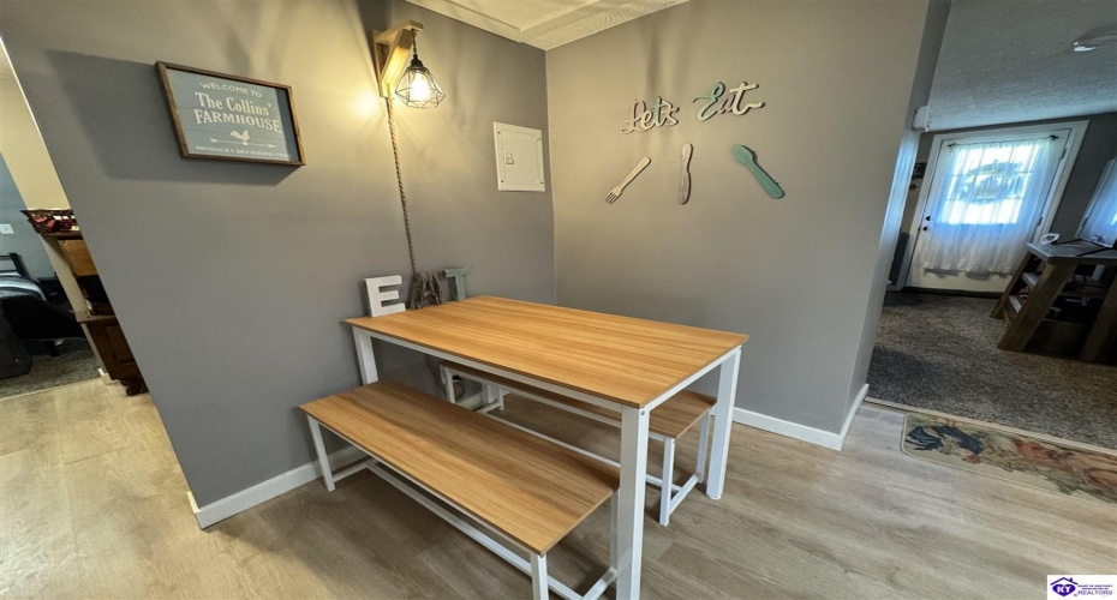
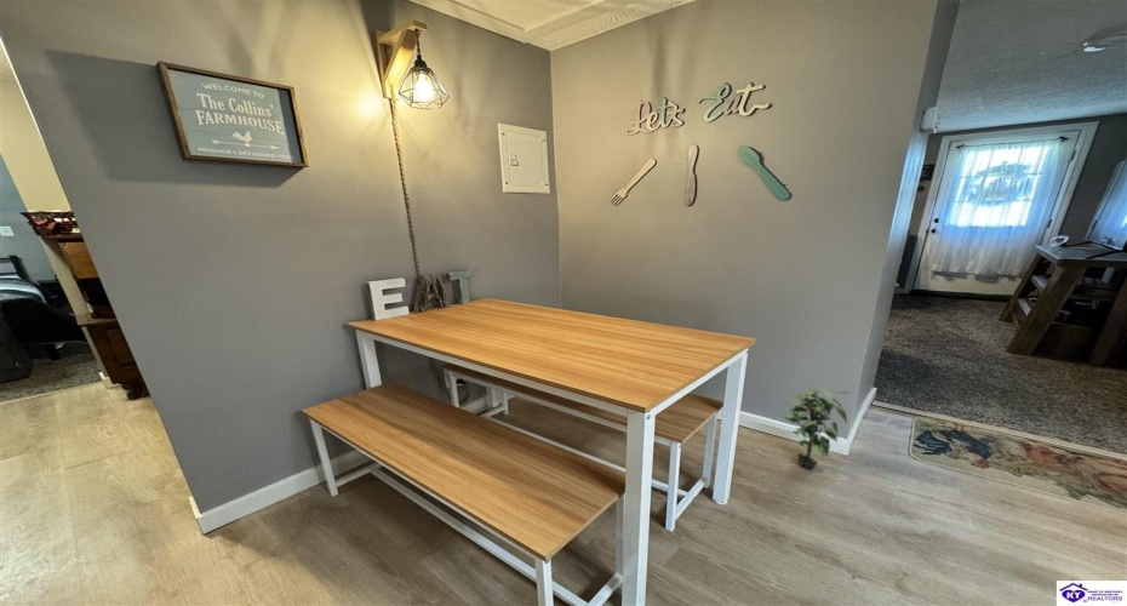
+ potted plant (813, 425)
